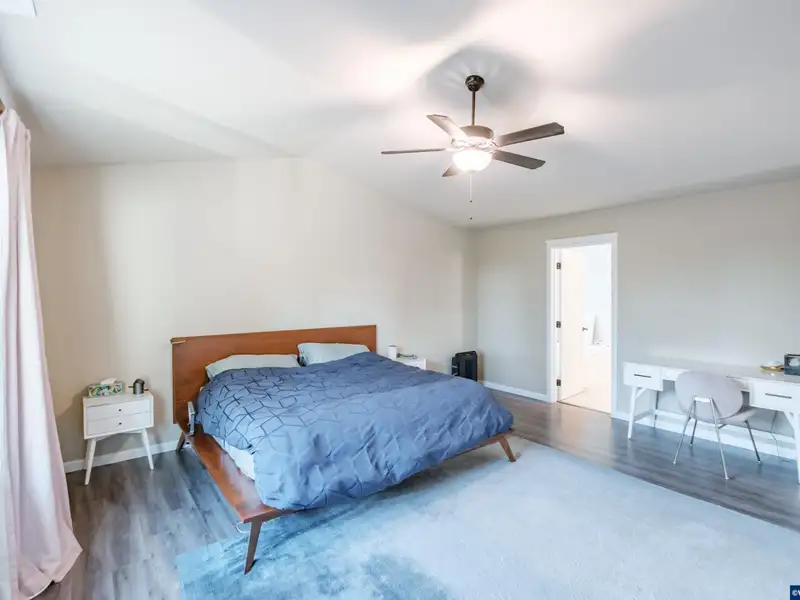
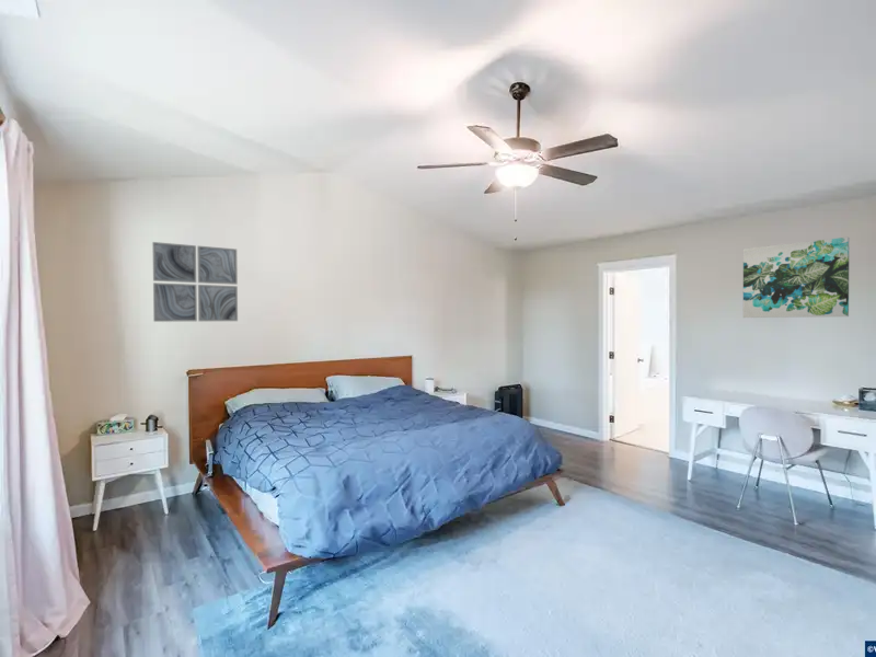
+ wall art (198, 285)
+ wall art (792, 280)
